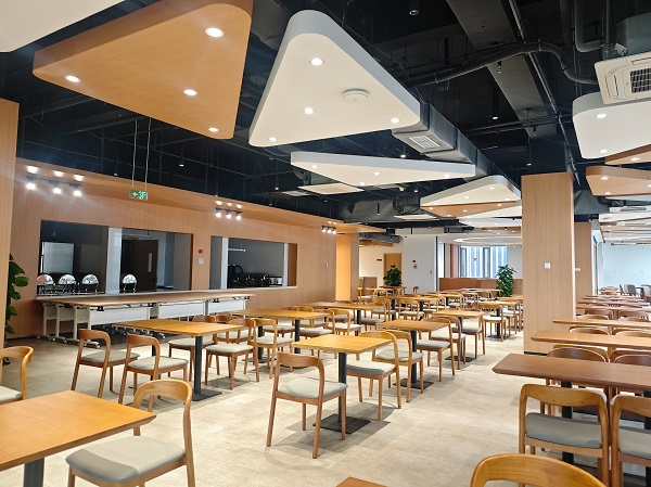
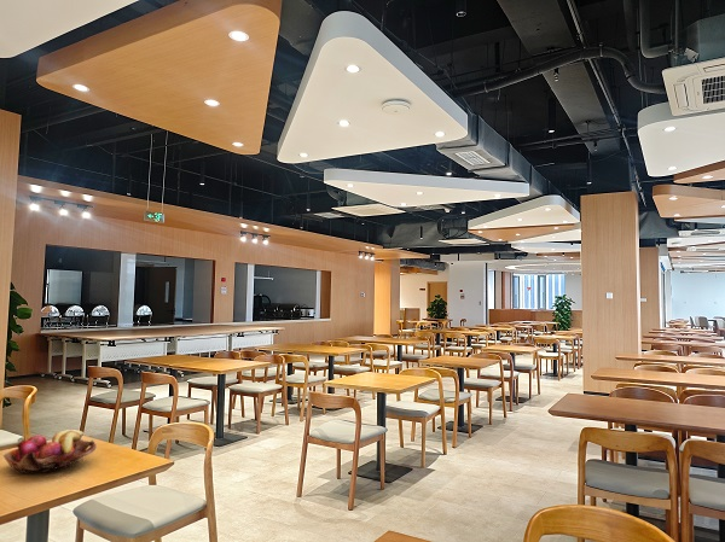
+ fruit basket (53, 449)
